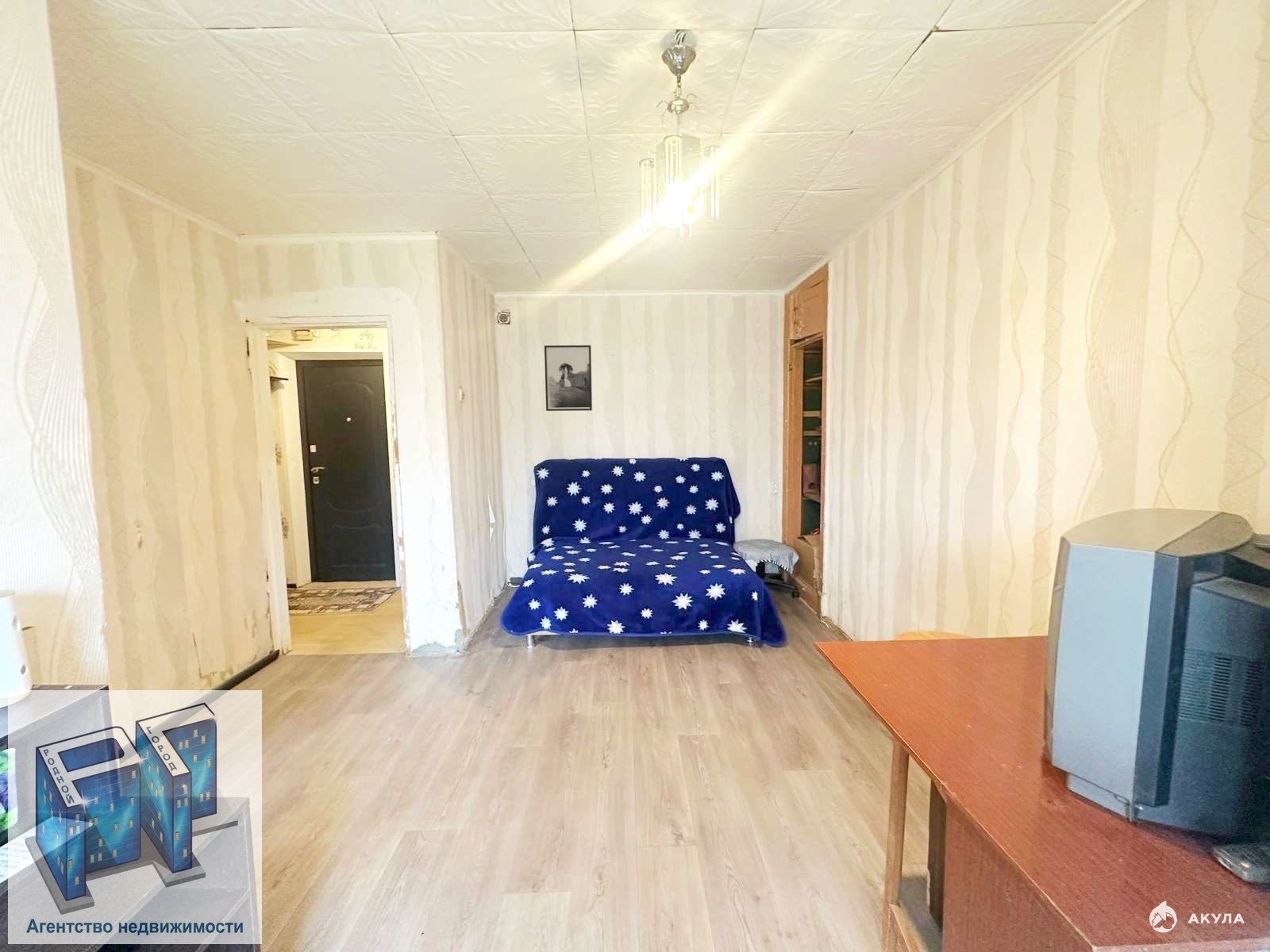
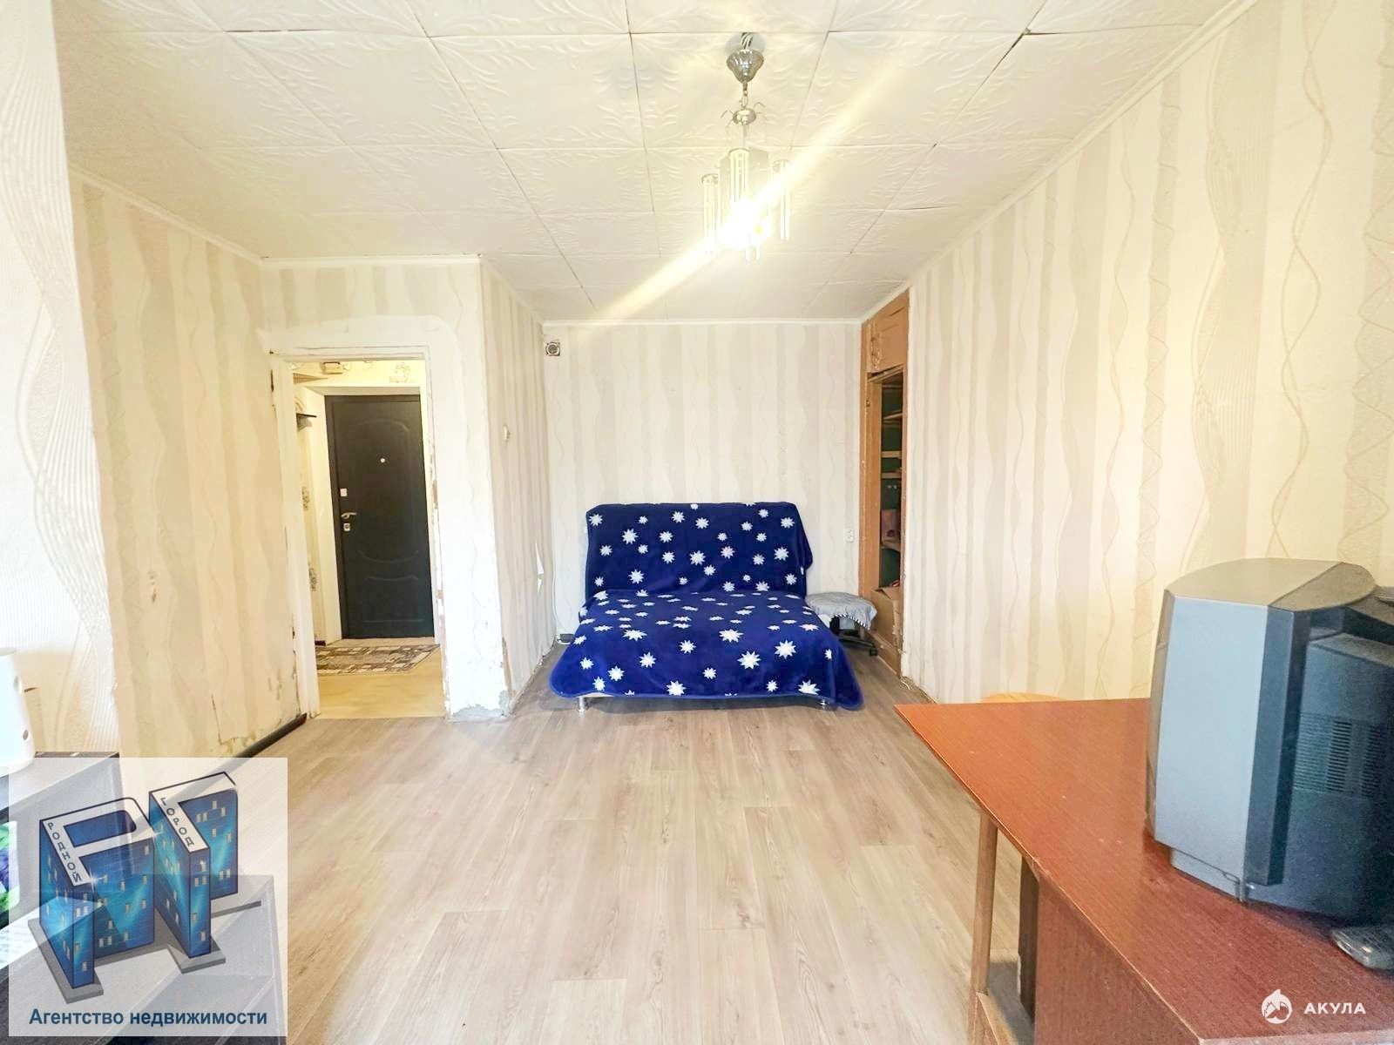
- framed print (568, 378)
